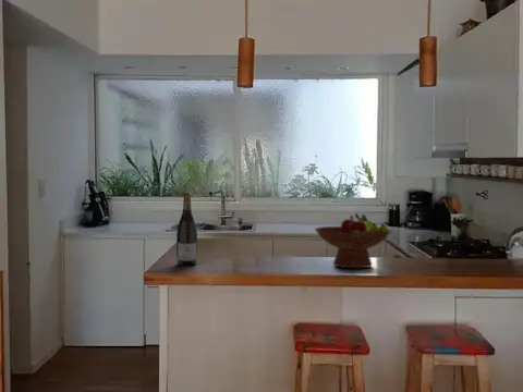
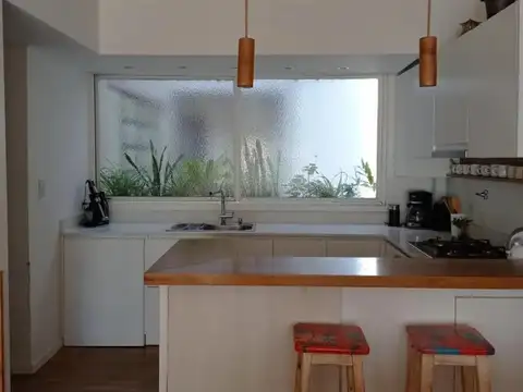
- wine bottle (186, 228)
- fruit bowl (352, 240)
